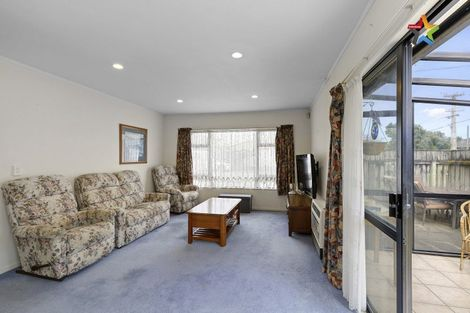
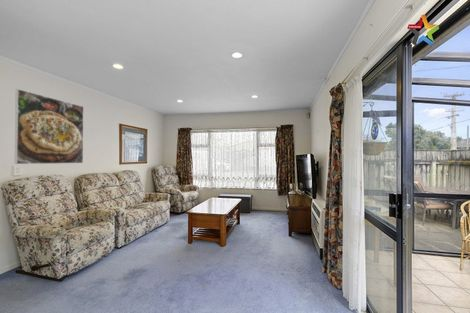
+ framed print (54, 131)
